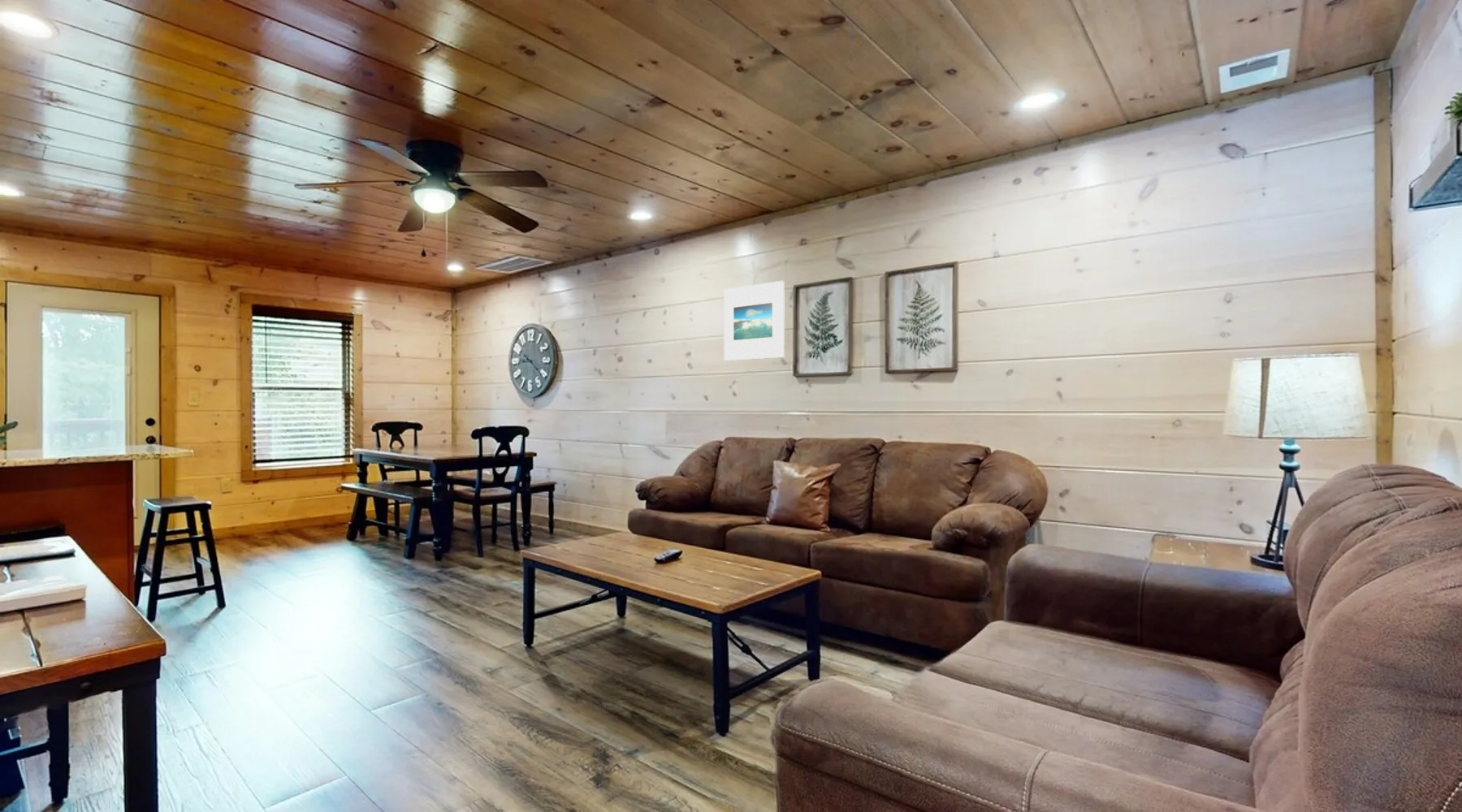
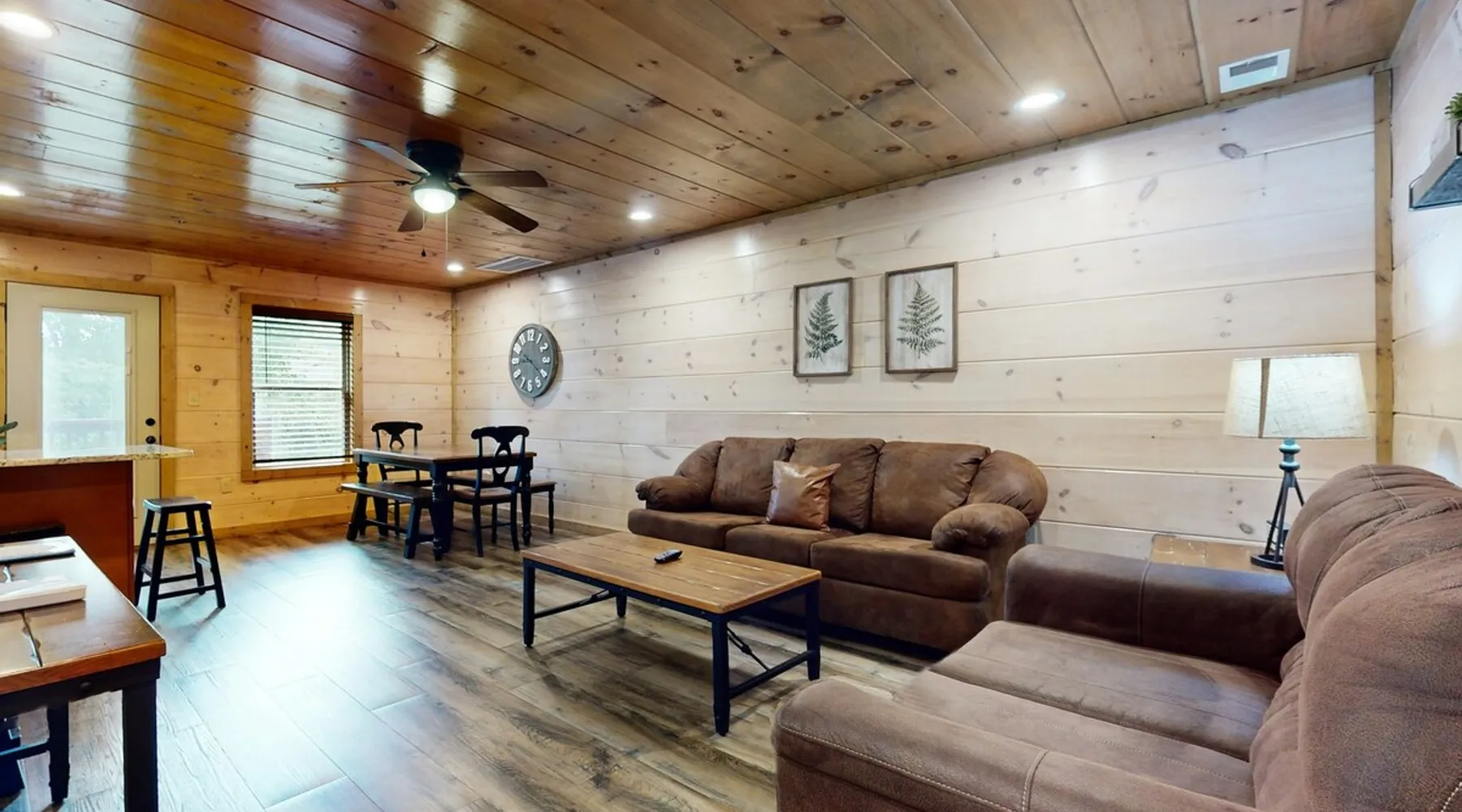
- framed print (753, 322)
